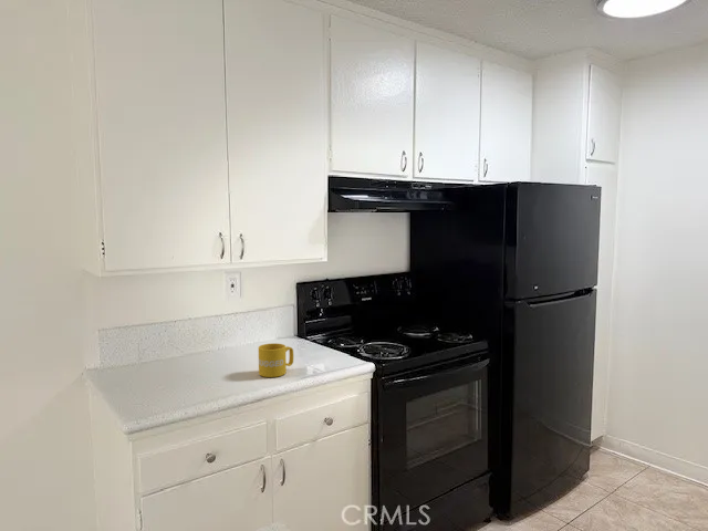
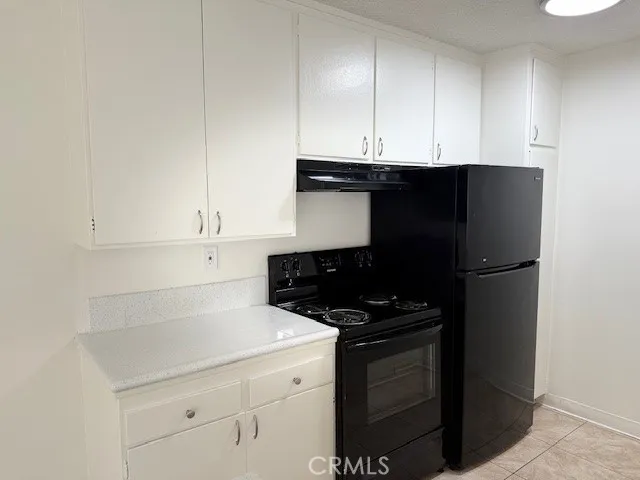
- mug (277, 358)
